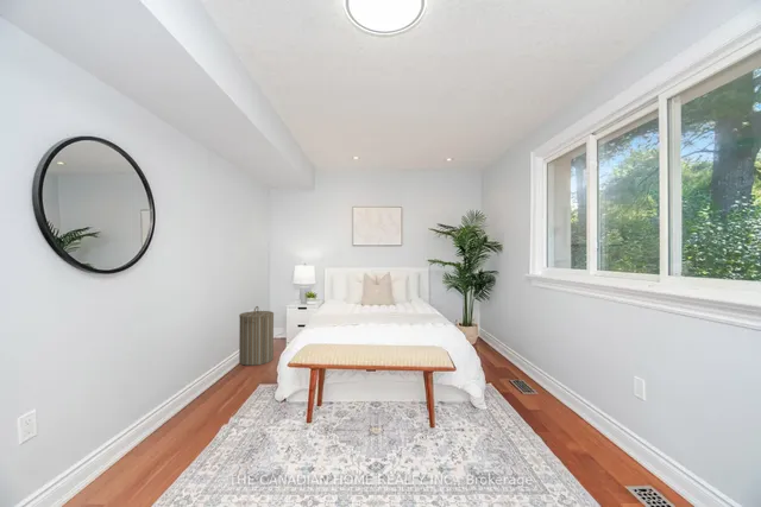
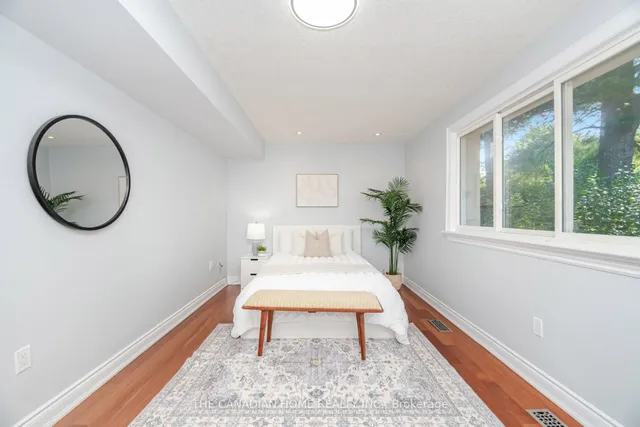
- laundry hamper (256, 332)
